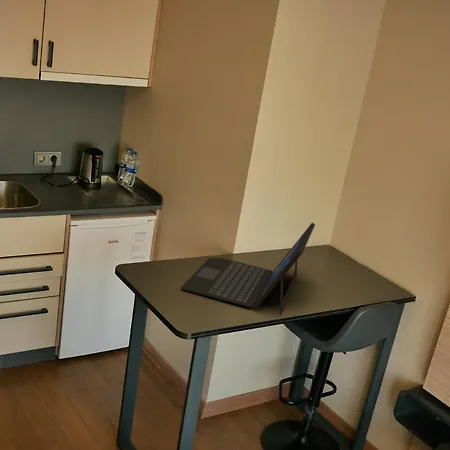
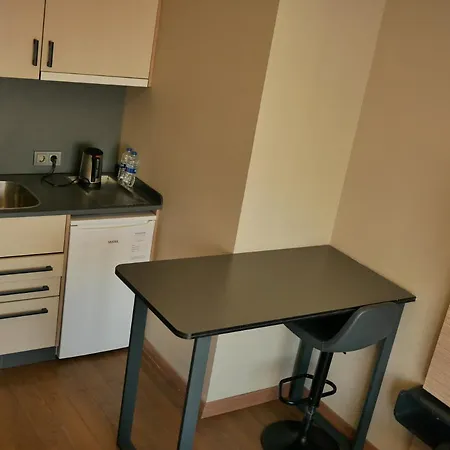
- laptop (247, 264)
